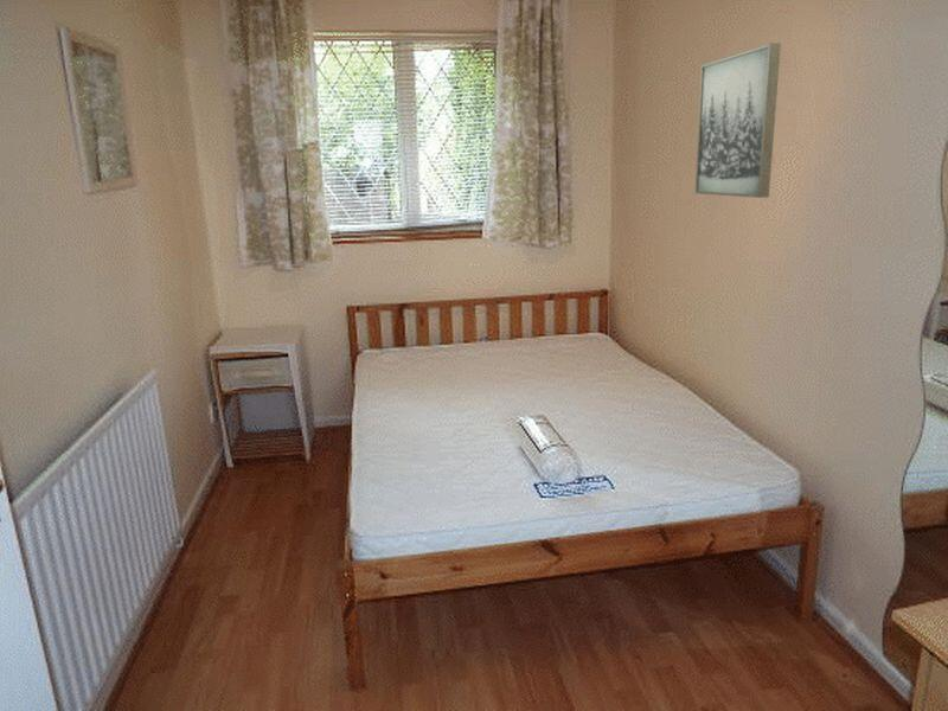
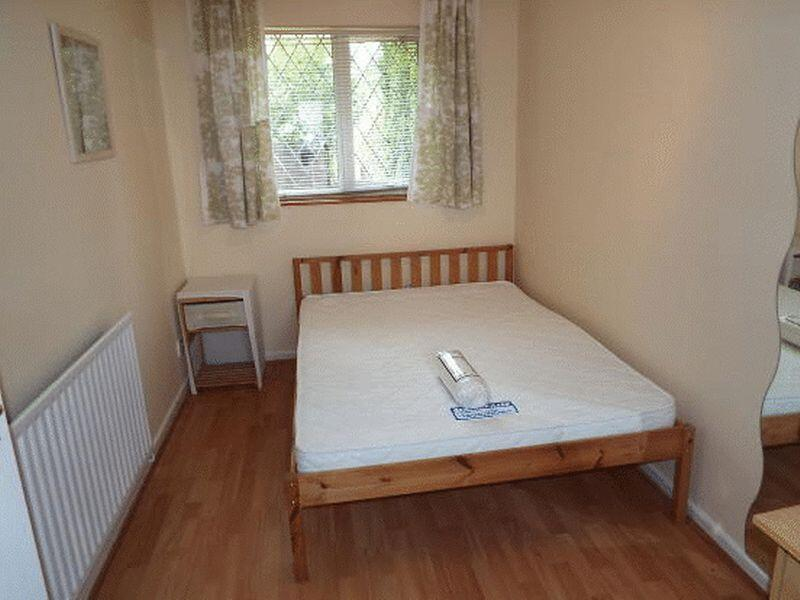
- wall art (732, 127)
